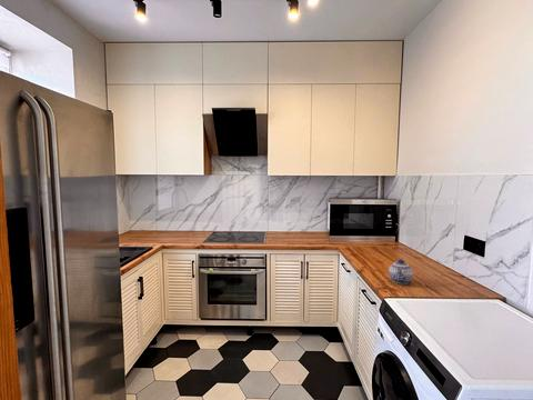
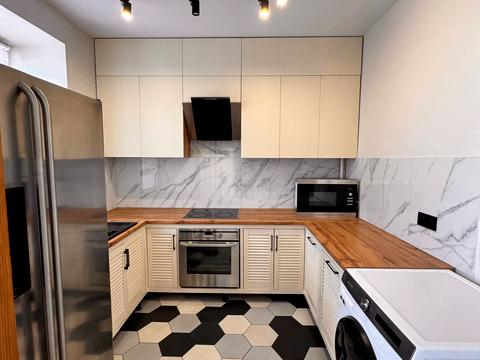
- teapot (400, 270)
